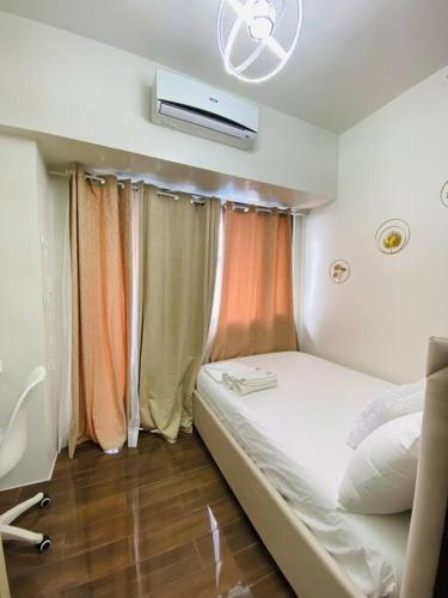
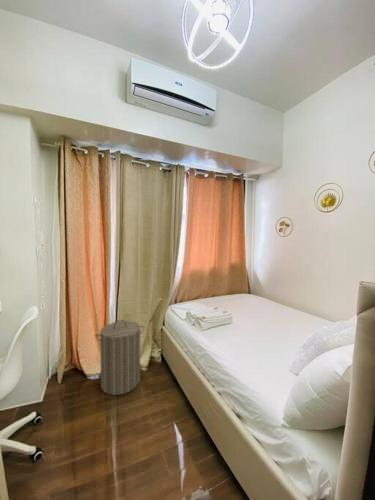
+ laundry hamper (120, 351)
